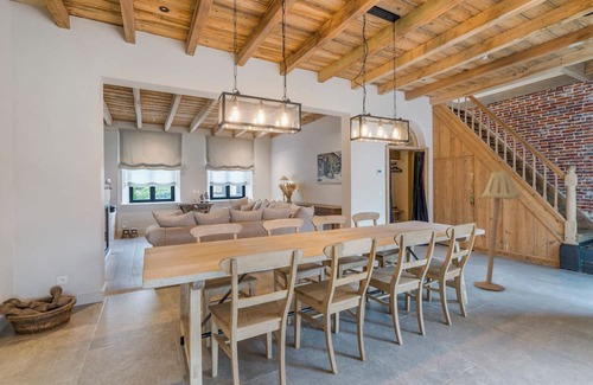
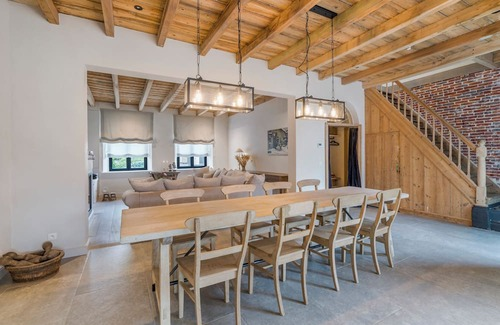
- floor lamp (496, 229)
